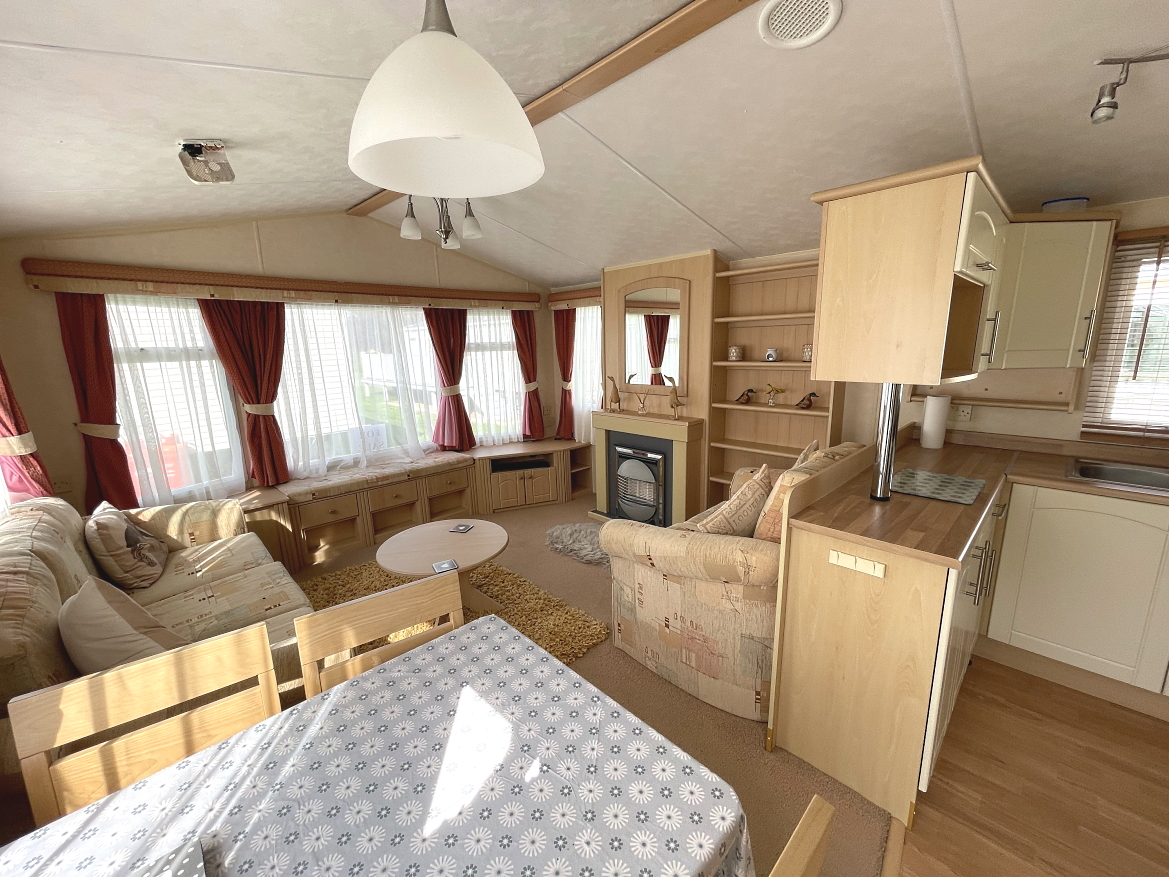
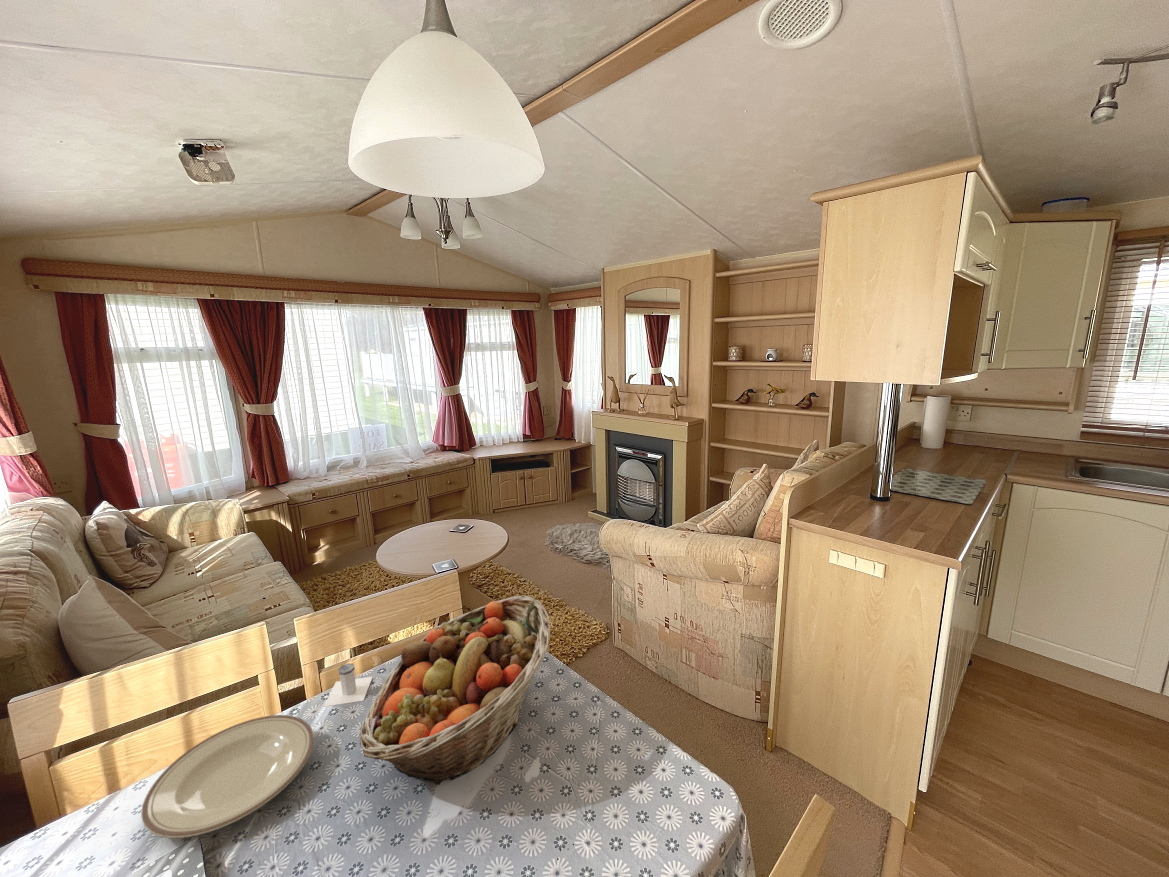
+ fruit basket (465, 676)
+ plate (236, 774)
+ salt shaker (347, 679)
